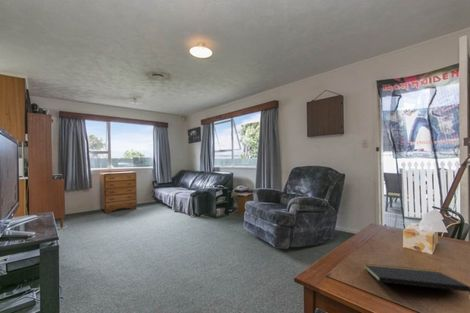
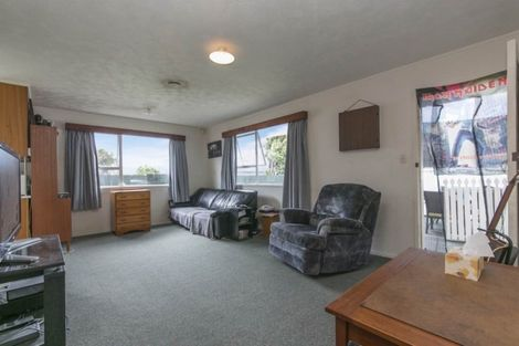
- notepad (409, 275)
